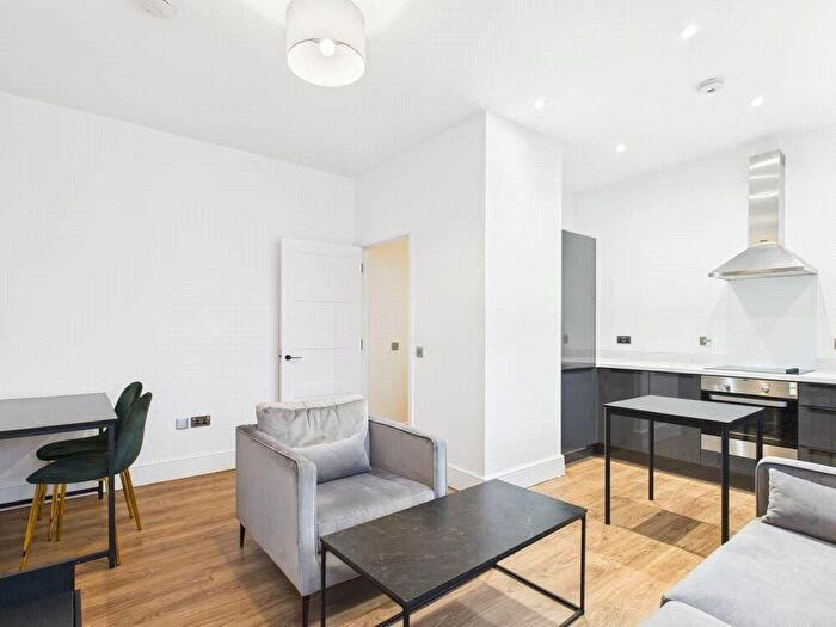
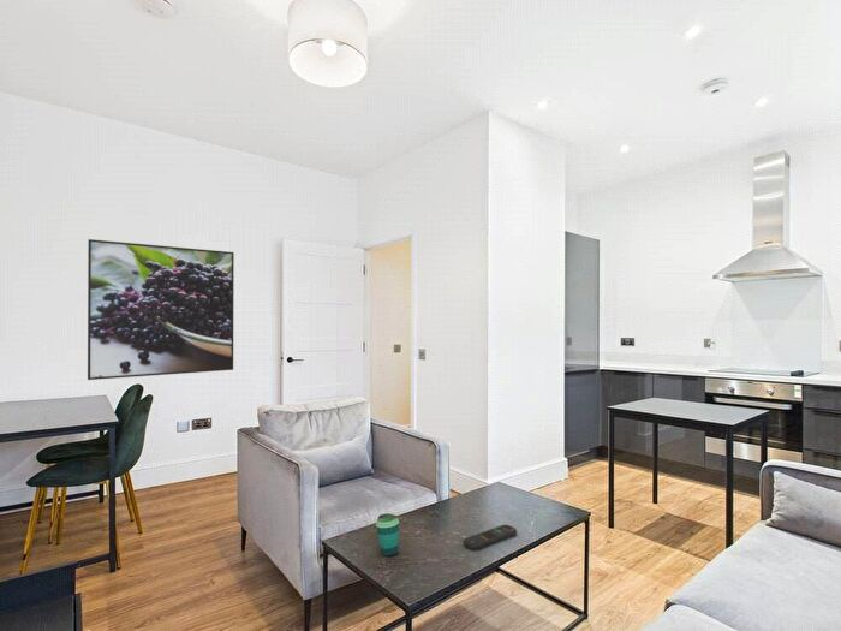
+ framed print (167, 310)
+ cup (387, 534)
+ remote control (490, 536)
